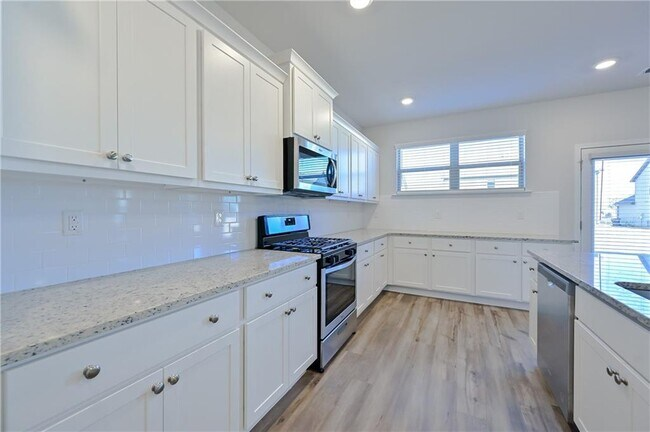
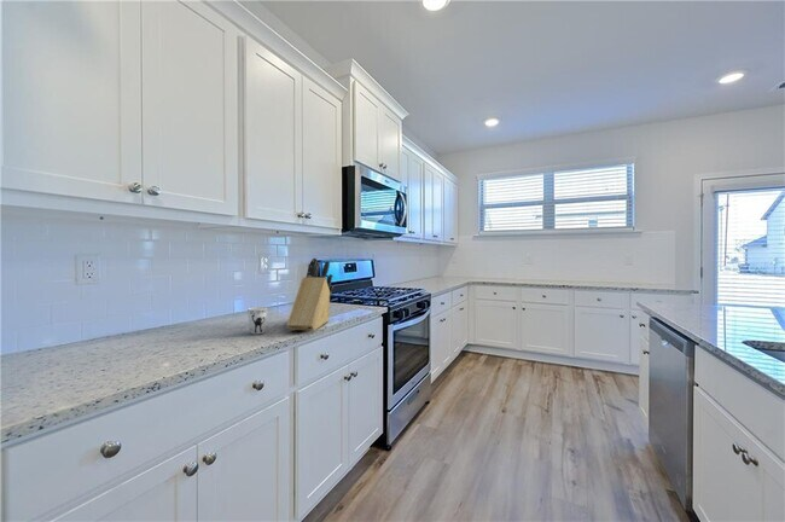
+ cup (257, 320)
+ knife block (313, 290)
